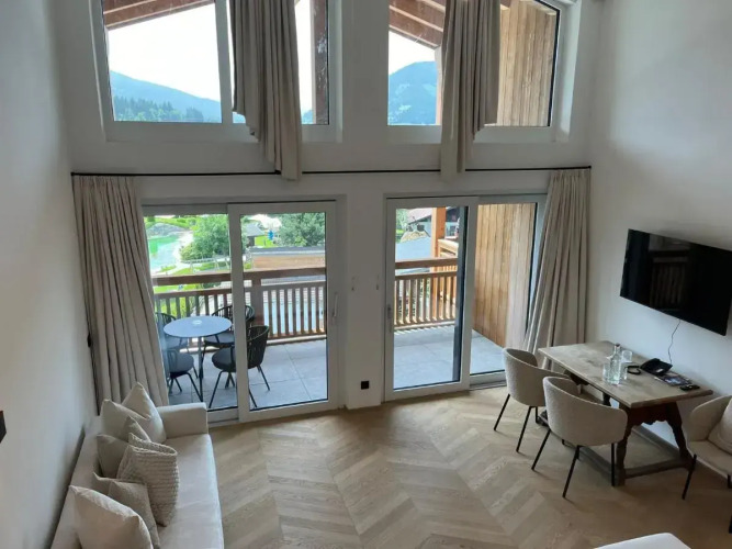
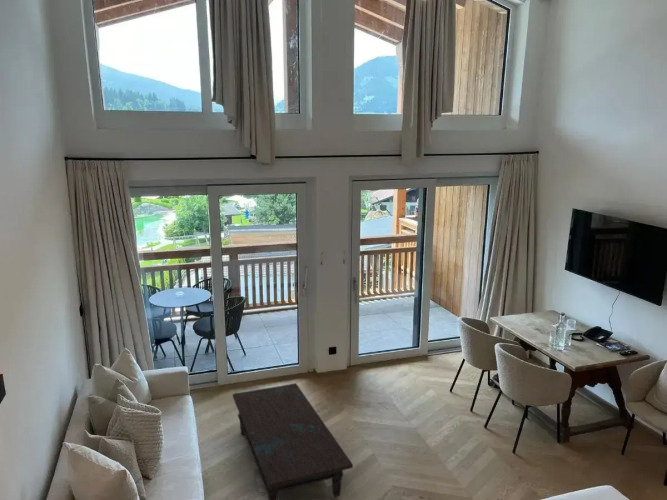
+ coffee table (285, 443)
